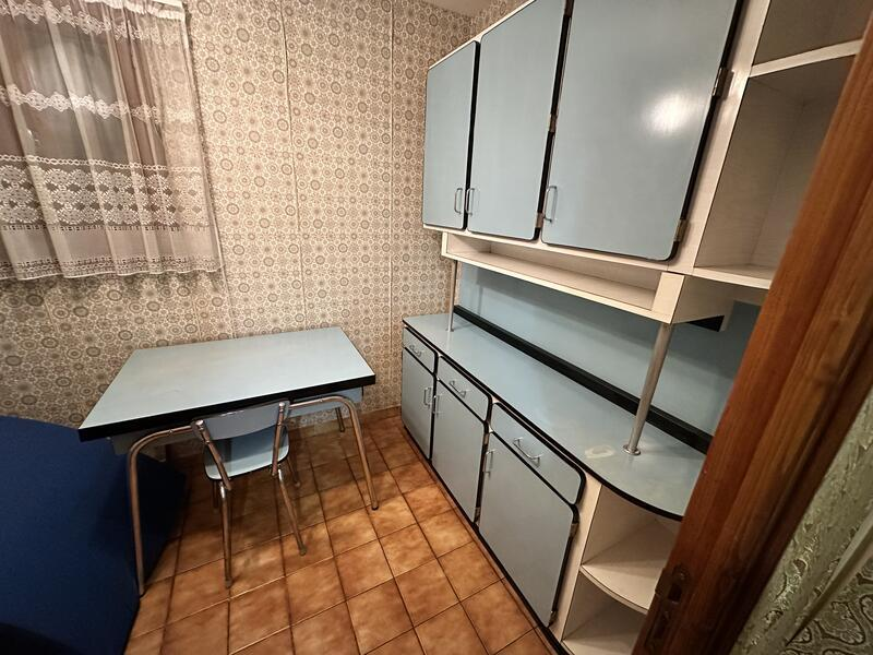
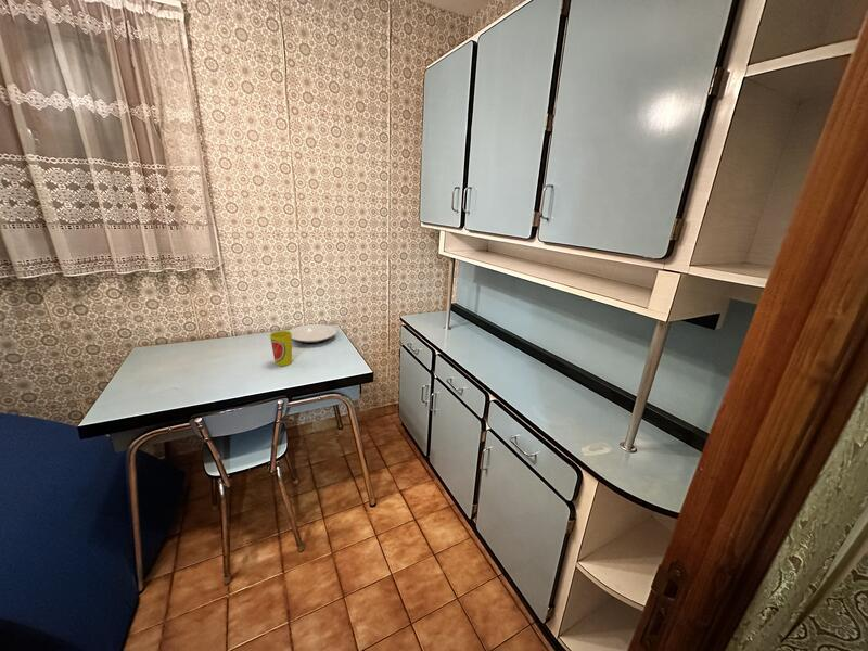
+ plate (312, 334)
+ cup (282, 348)
